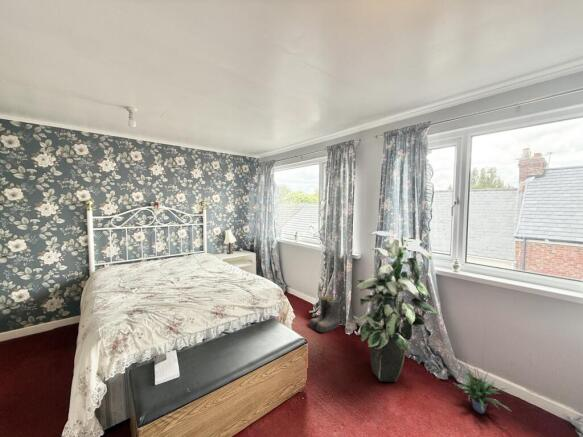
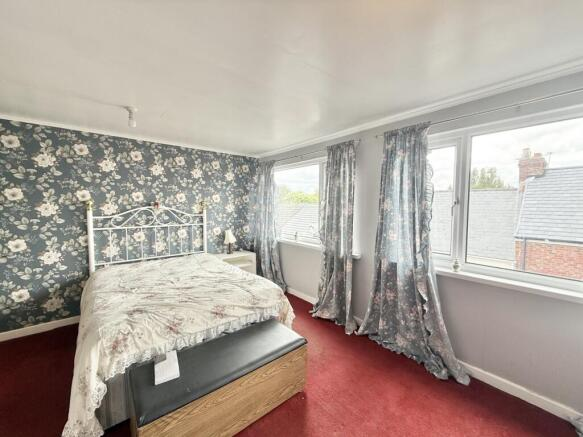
- potted plant (480, 386)
- boots (325, 312)
- indoor plant (389, 302)
